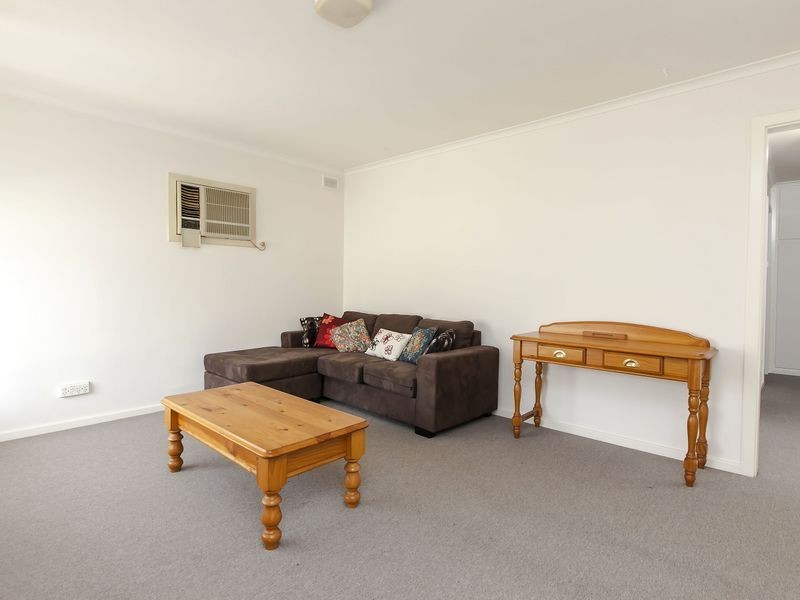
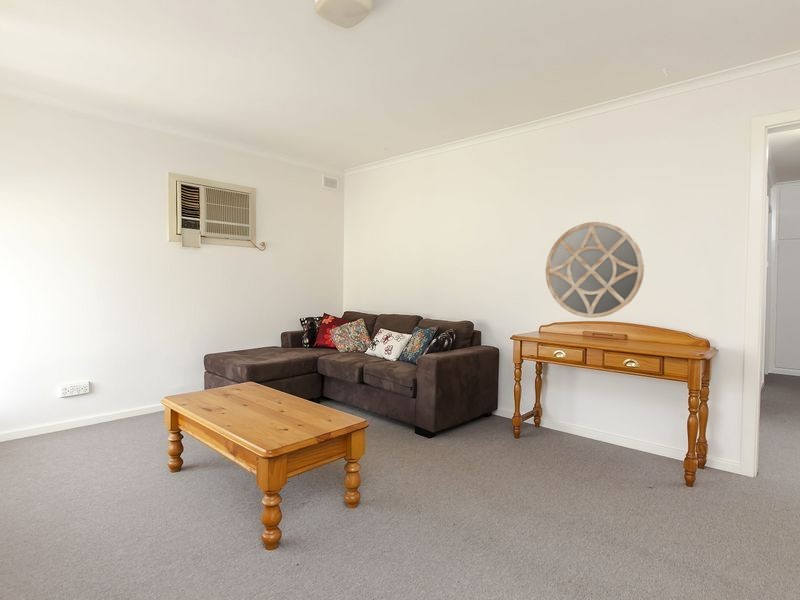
+ home mirror (591, 270)
